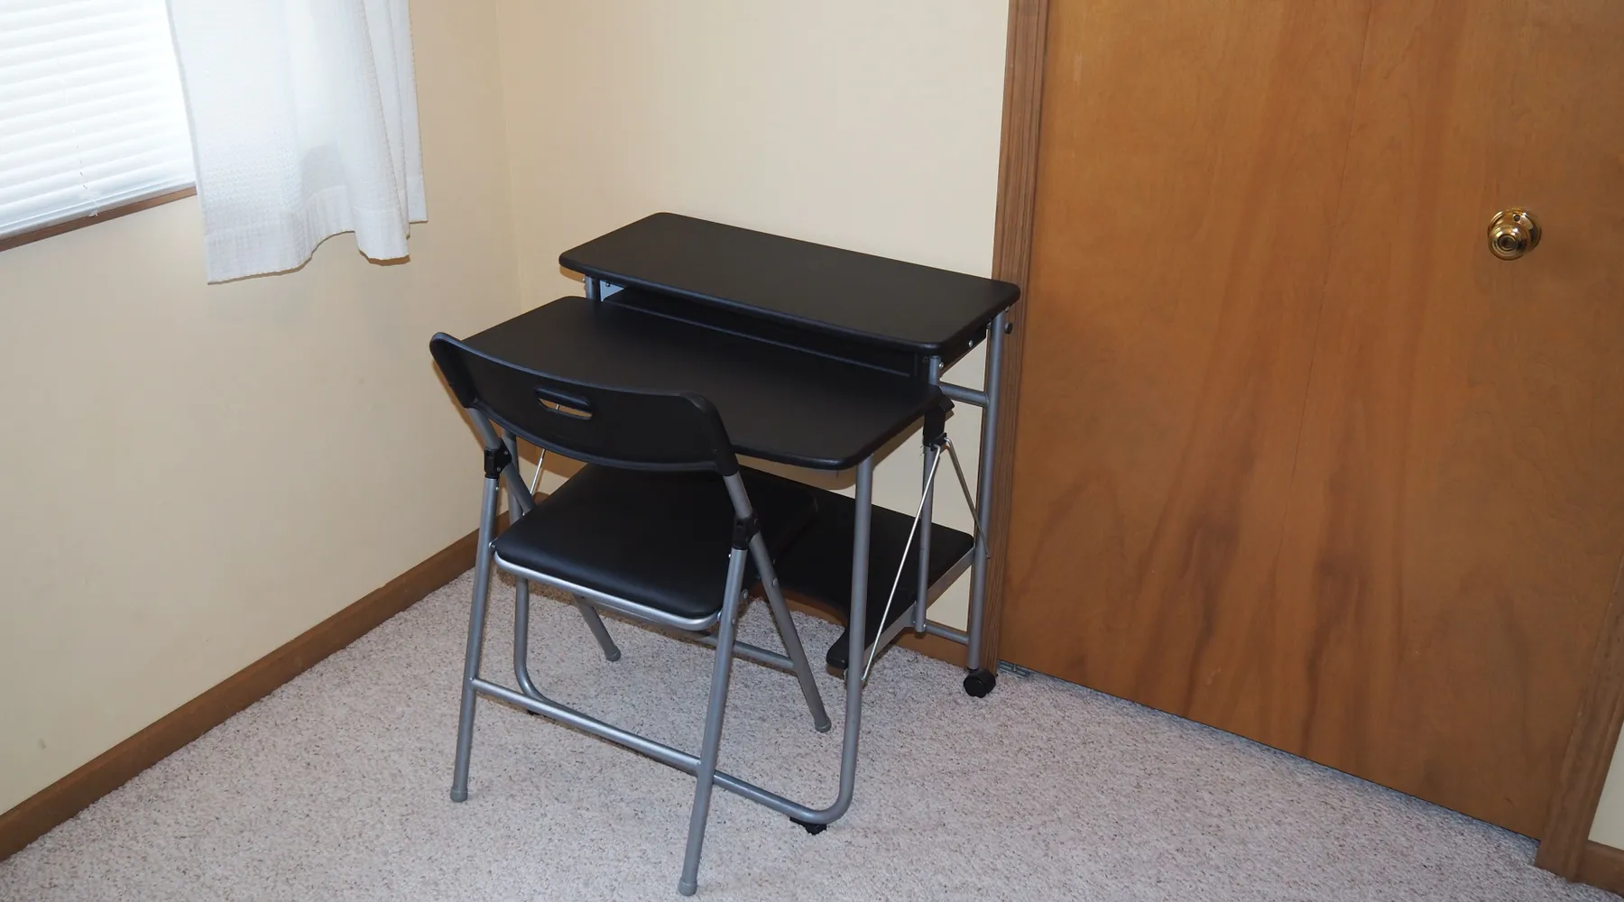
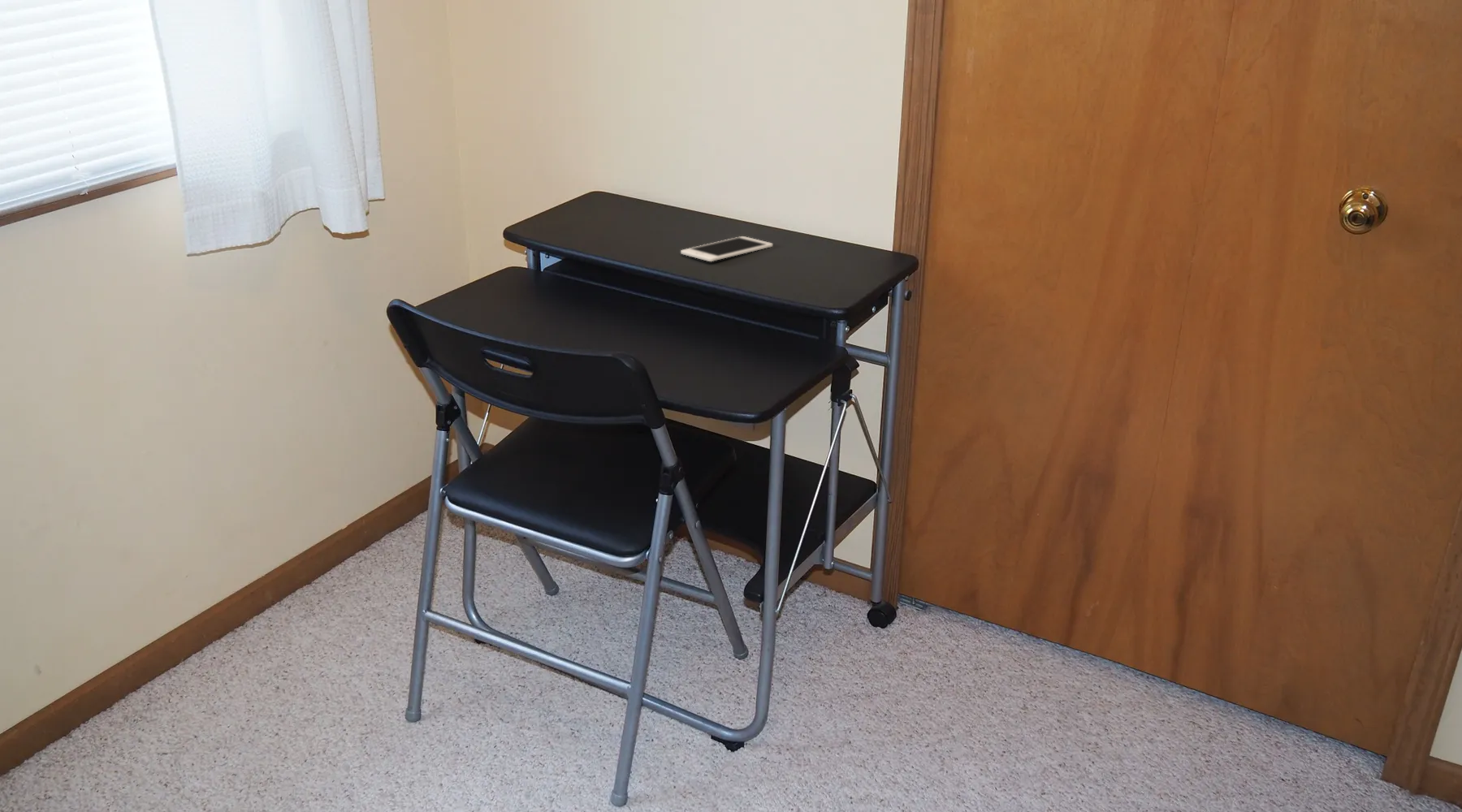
+ cell phone (727, 248)
